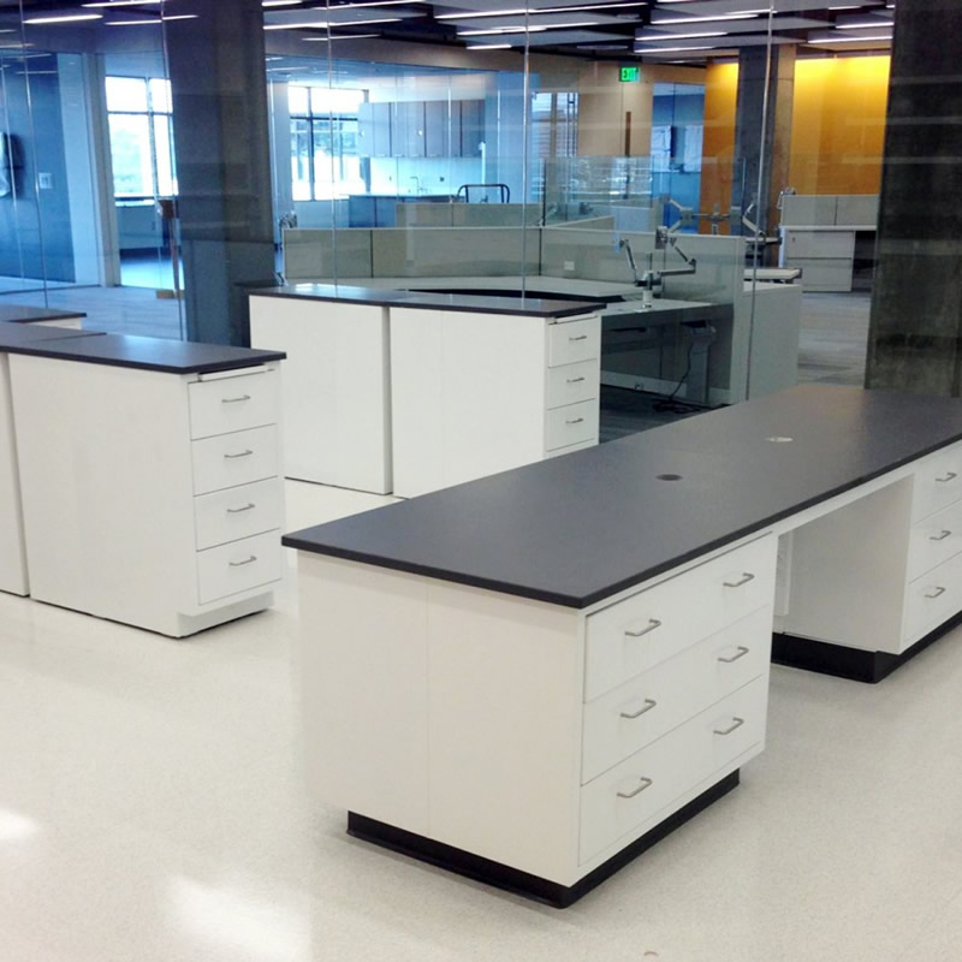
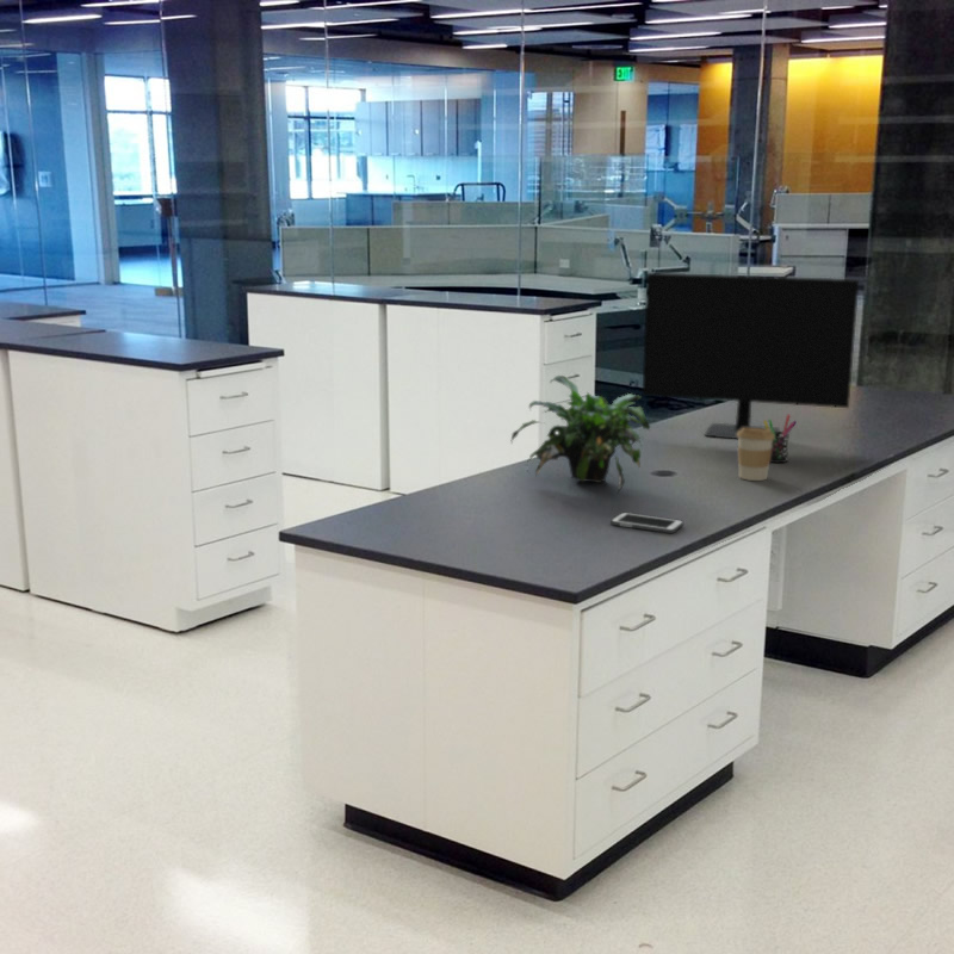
+ potted plant (587, 429)
+ coffee cup (754, 452)
+ cell phone (646, 522)
+ monitor (748, 354)
+ pen holder (776, 436)
